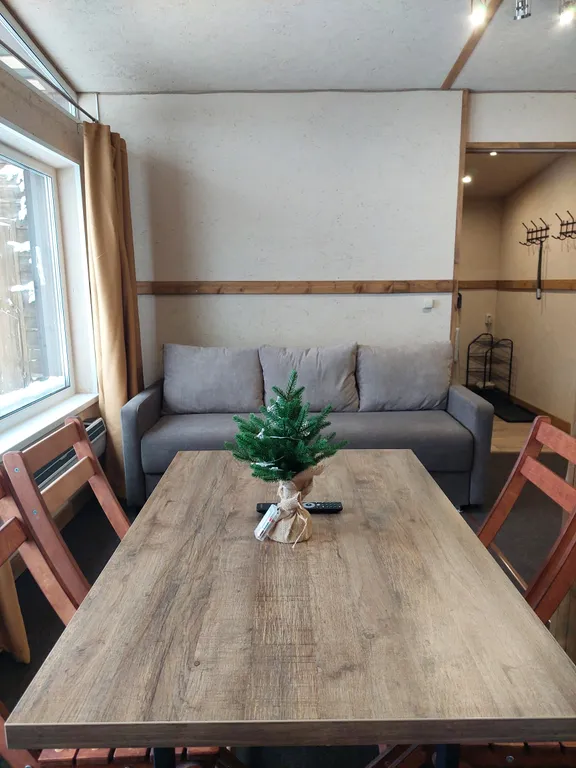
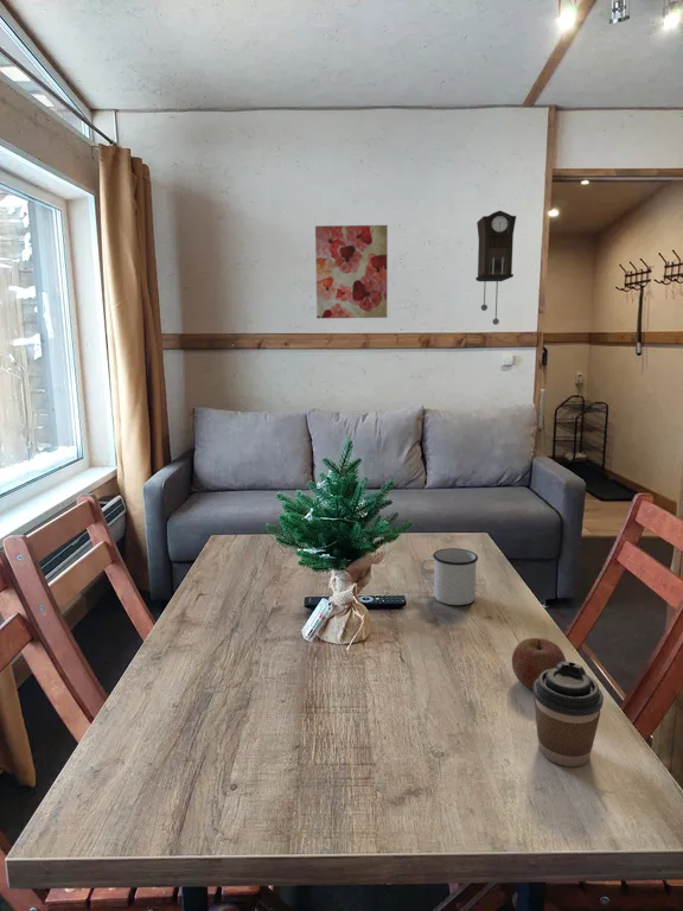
+ mug (447, 574)
+ pendulum clock (494, 269)
+ wall art (351, 272)
+ coffee cup (566, 712)
+ apple (538, 662)
